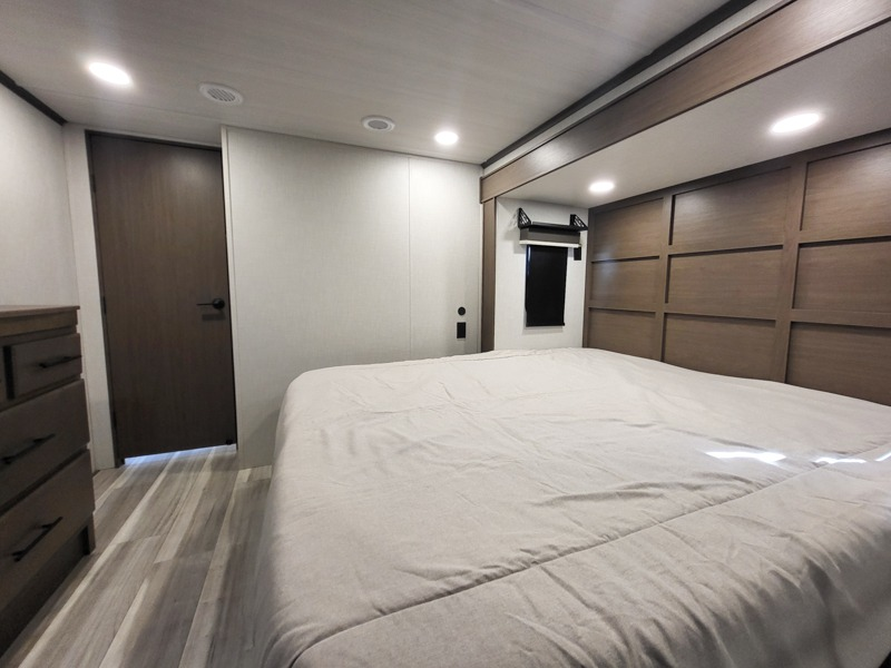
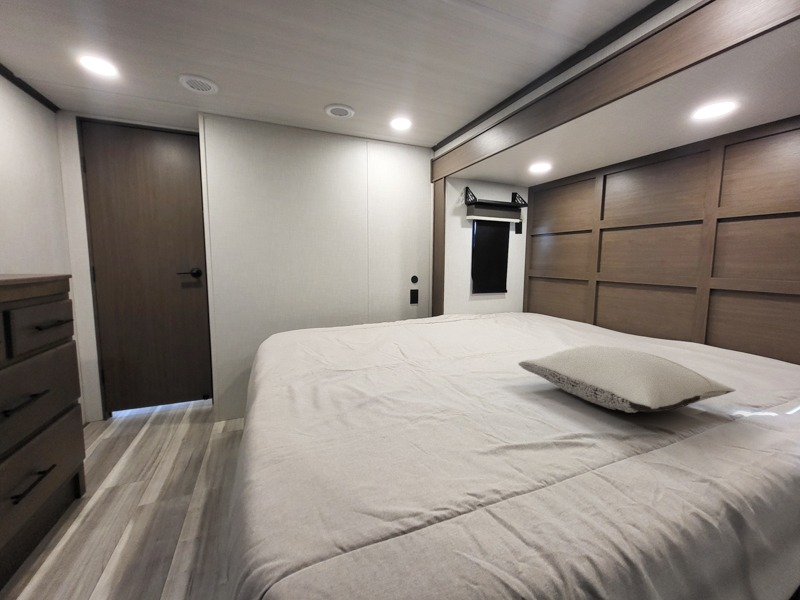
+ pillow (615, 374)
